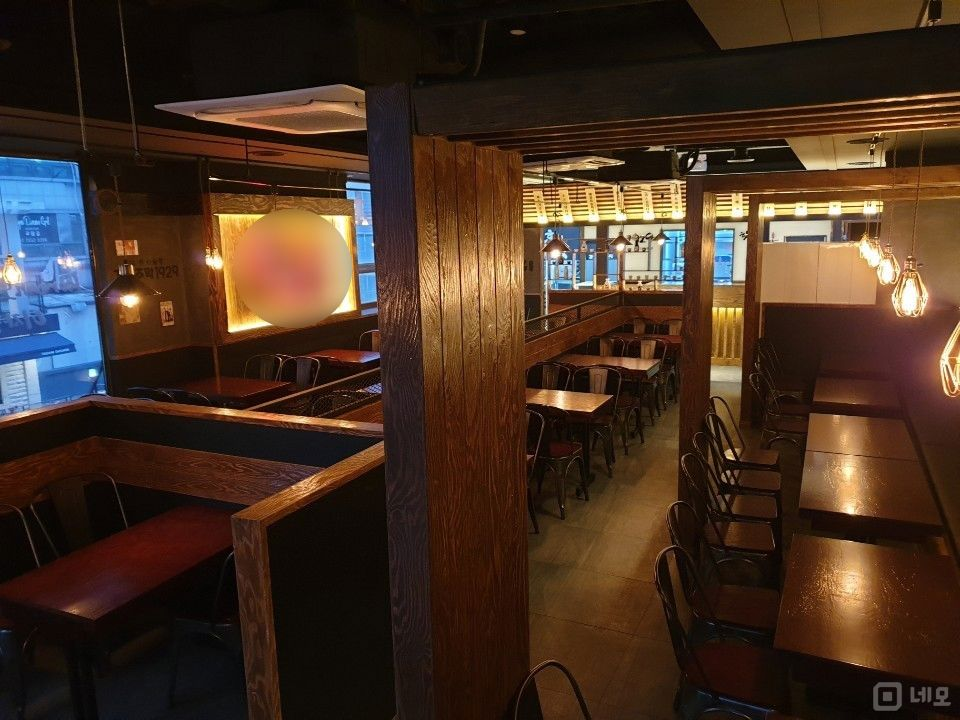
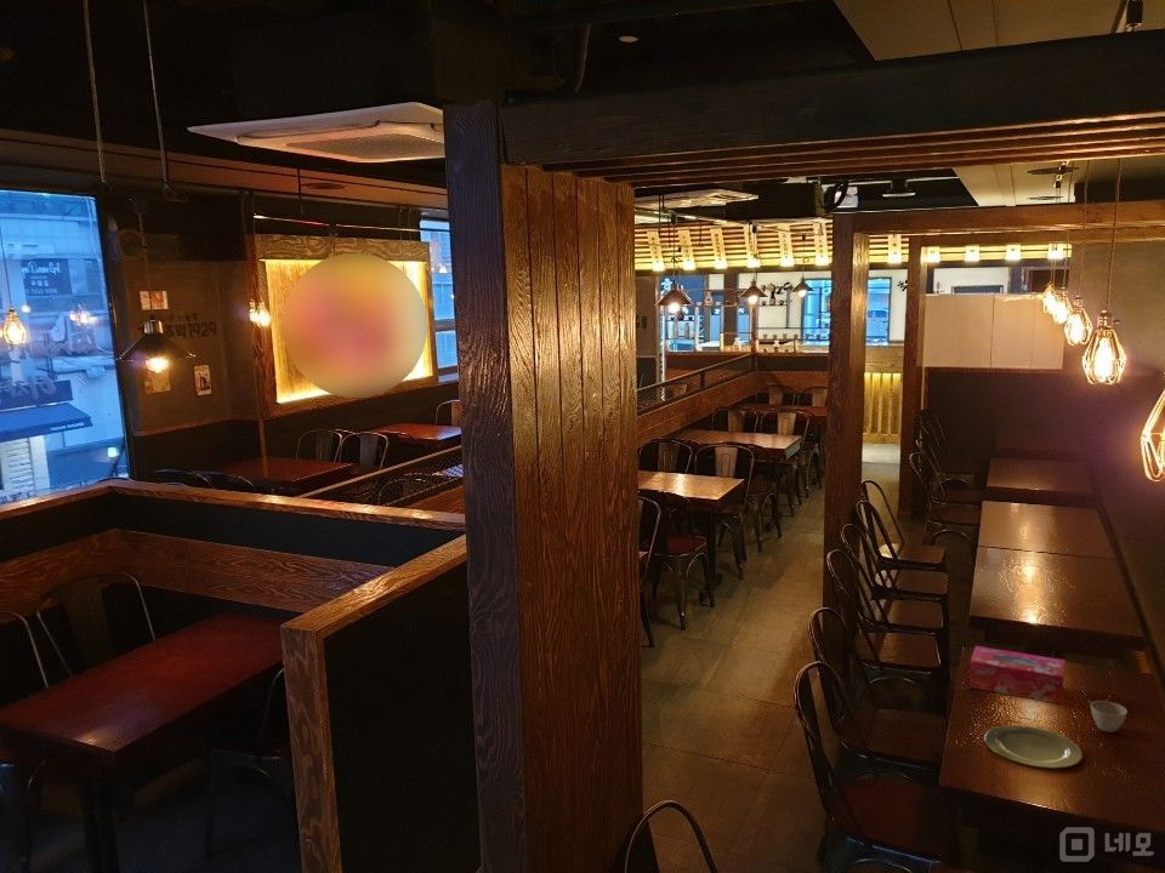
+ plate (1032, 746)
+ flower pot (1108, 718)
+ tissue box (1017, 673)
